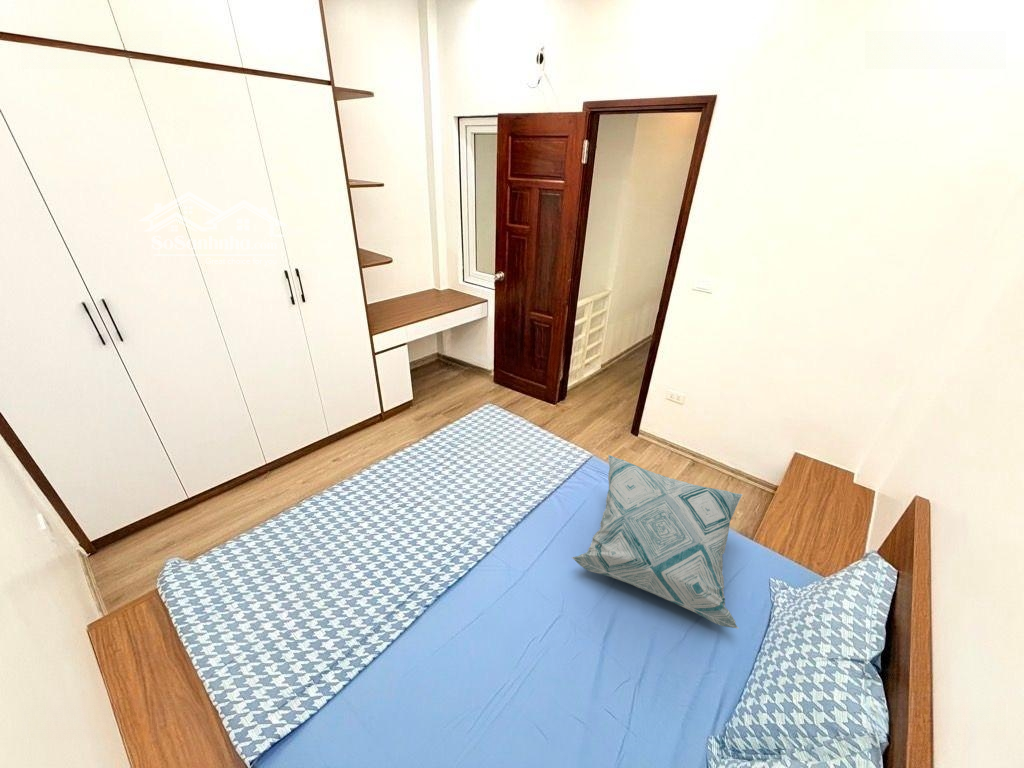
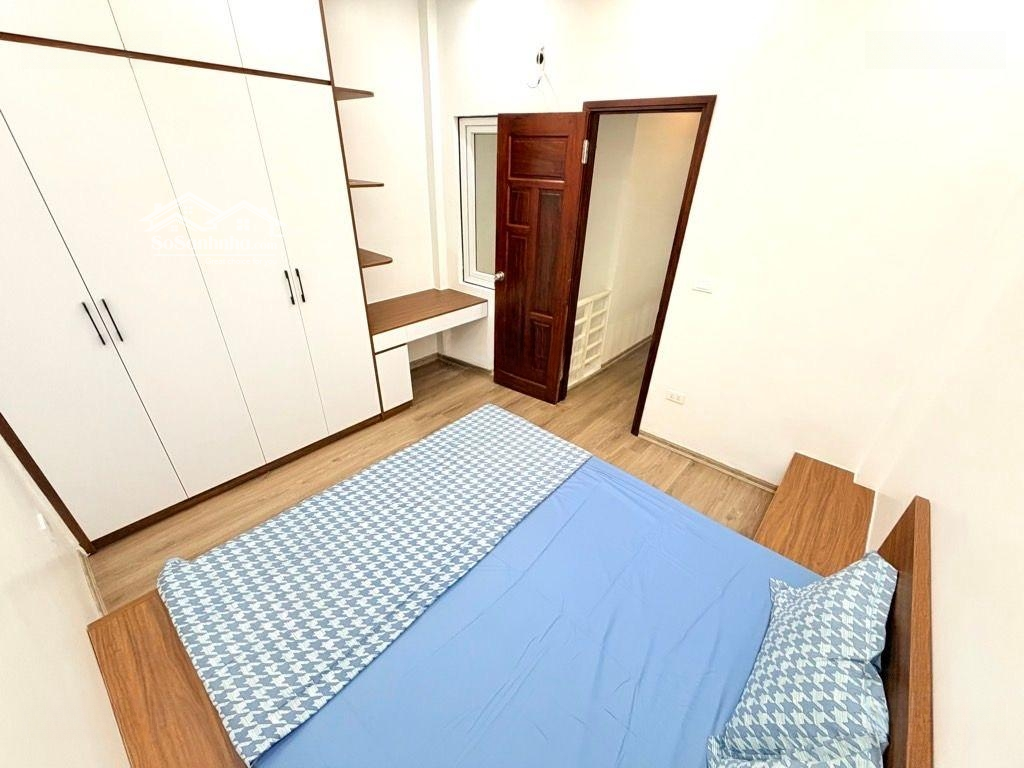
- decorative pillow (660, 529)
